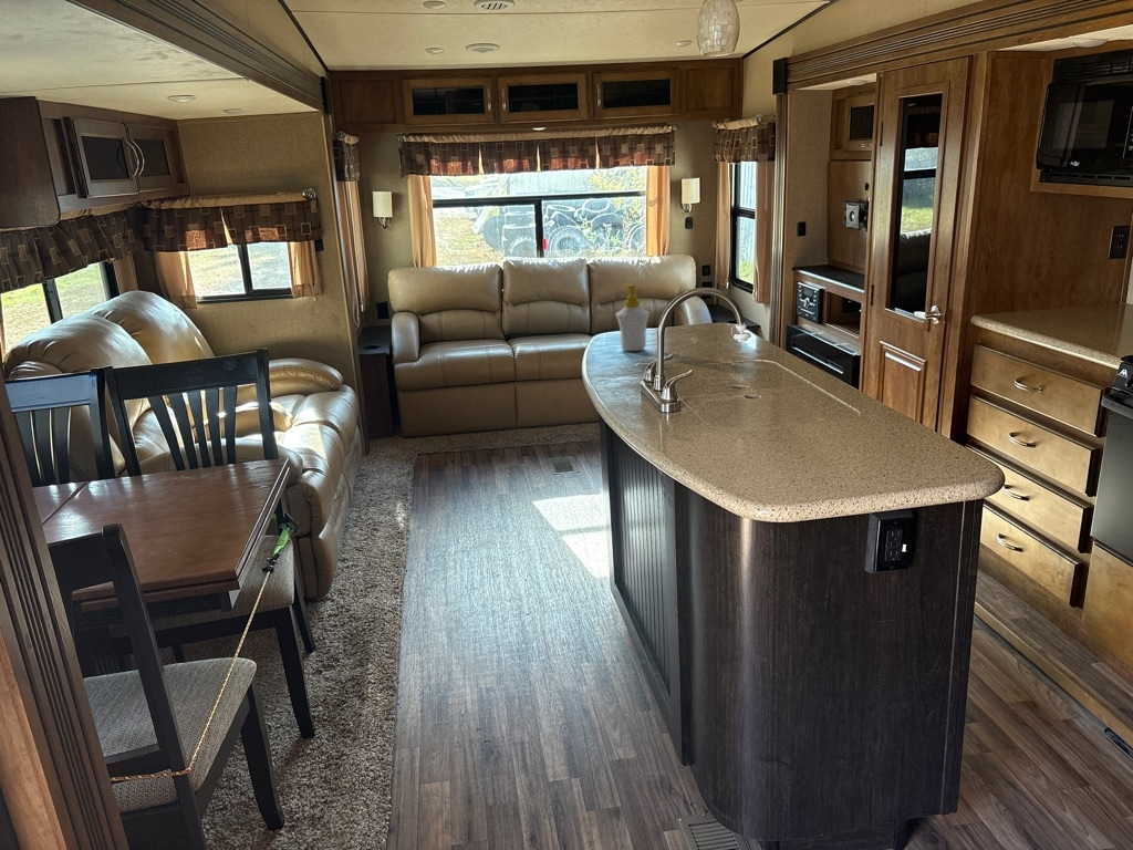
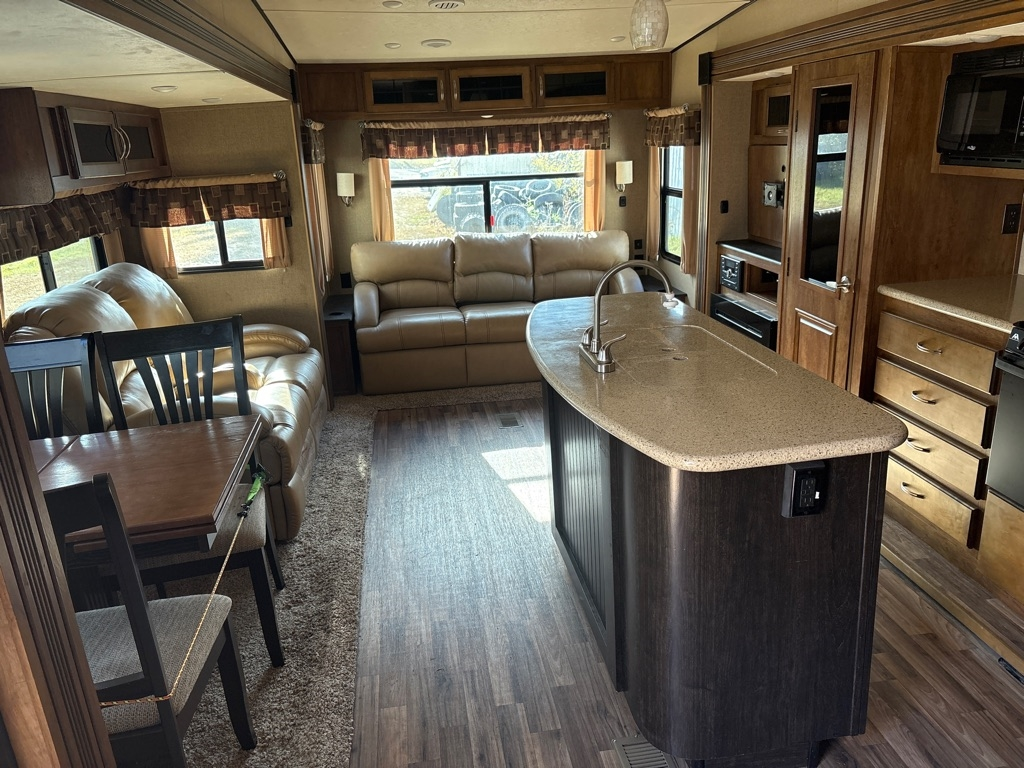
- soap bottle (632, 317)
